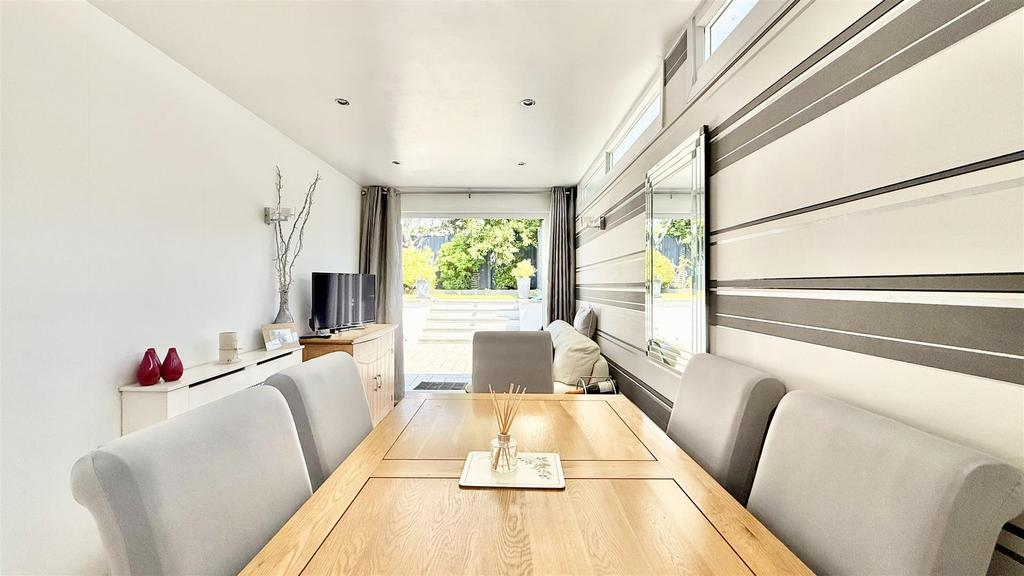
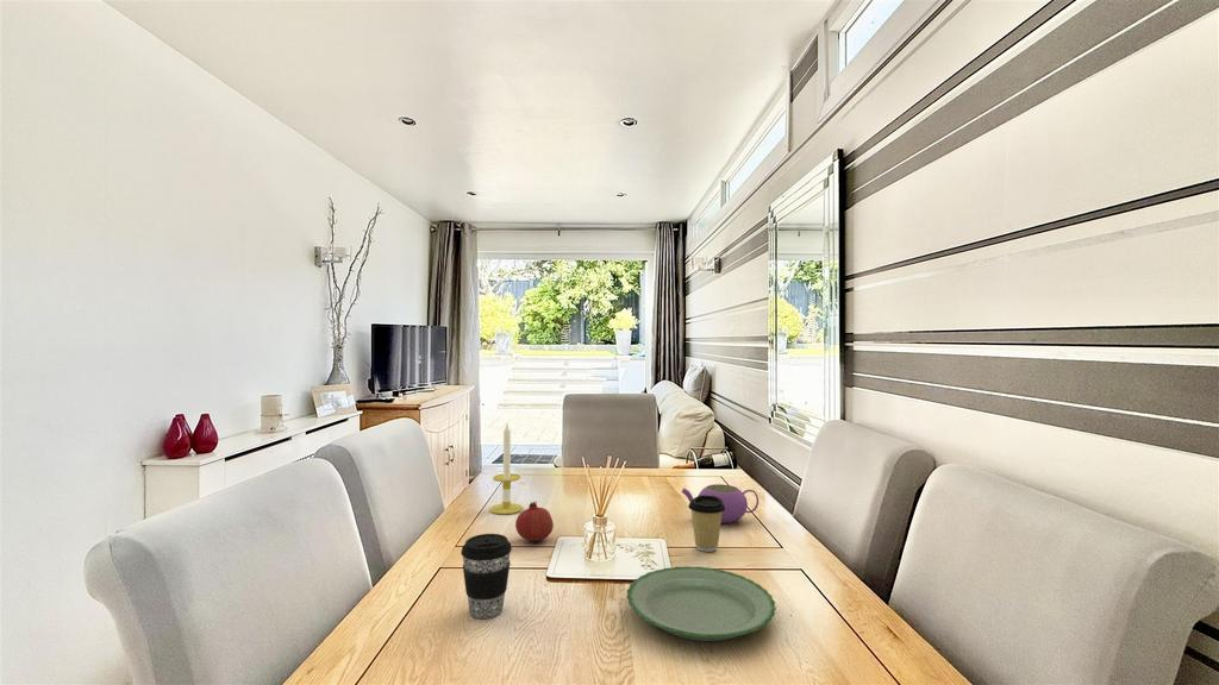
+ coffee cup (486, 574)
+ candle (506, 465)
+ plate (699, 604)
+ fruit (535, 520)
+ teapot (723, 503)
+ coffee cup (706, 523)
